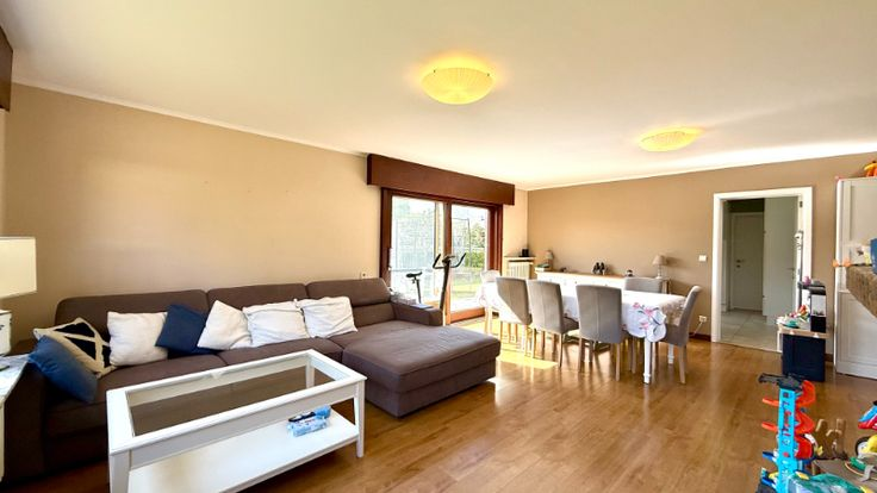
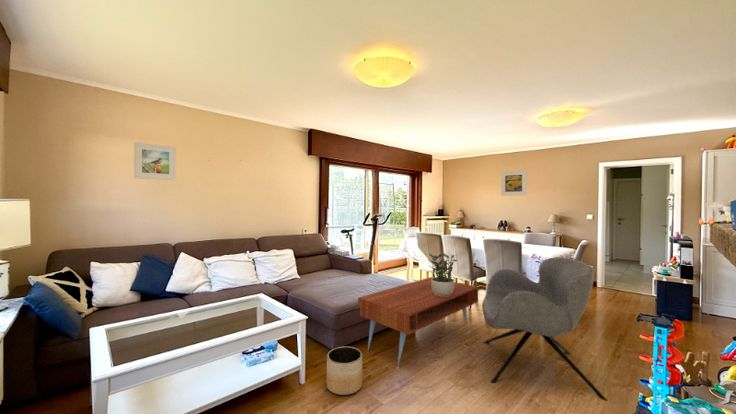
+ potted plant (442, 272)
+ planter (344, 370)
+ coffee table (421, 315)
+ armchair (533, 312)
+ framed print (513, 183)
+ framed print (155, 162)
